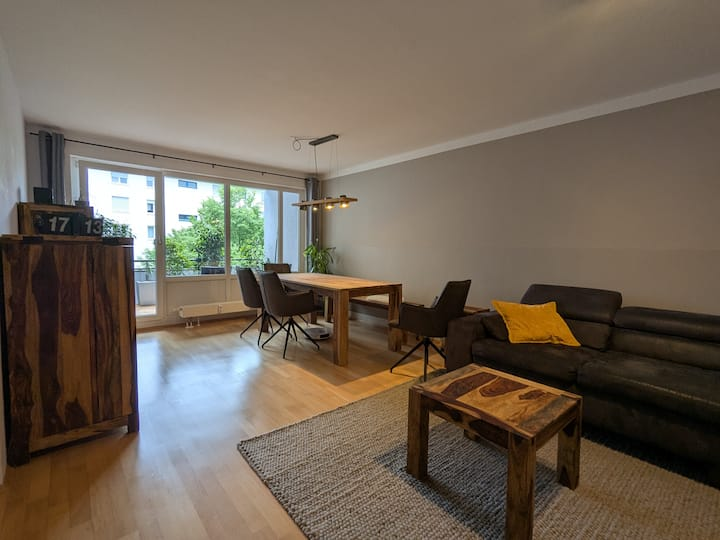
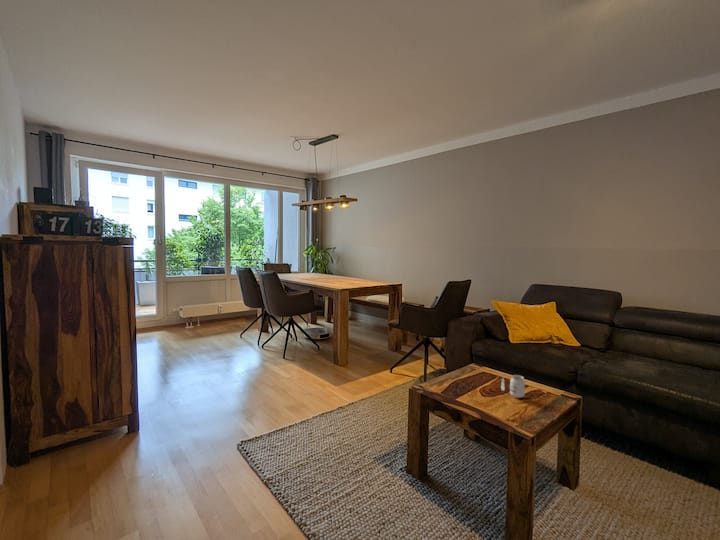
+ candle (511, 385)
